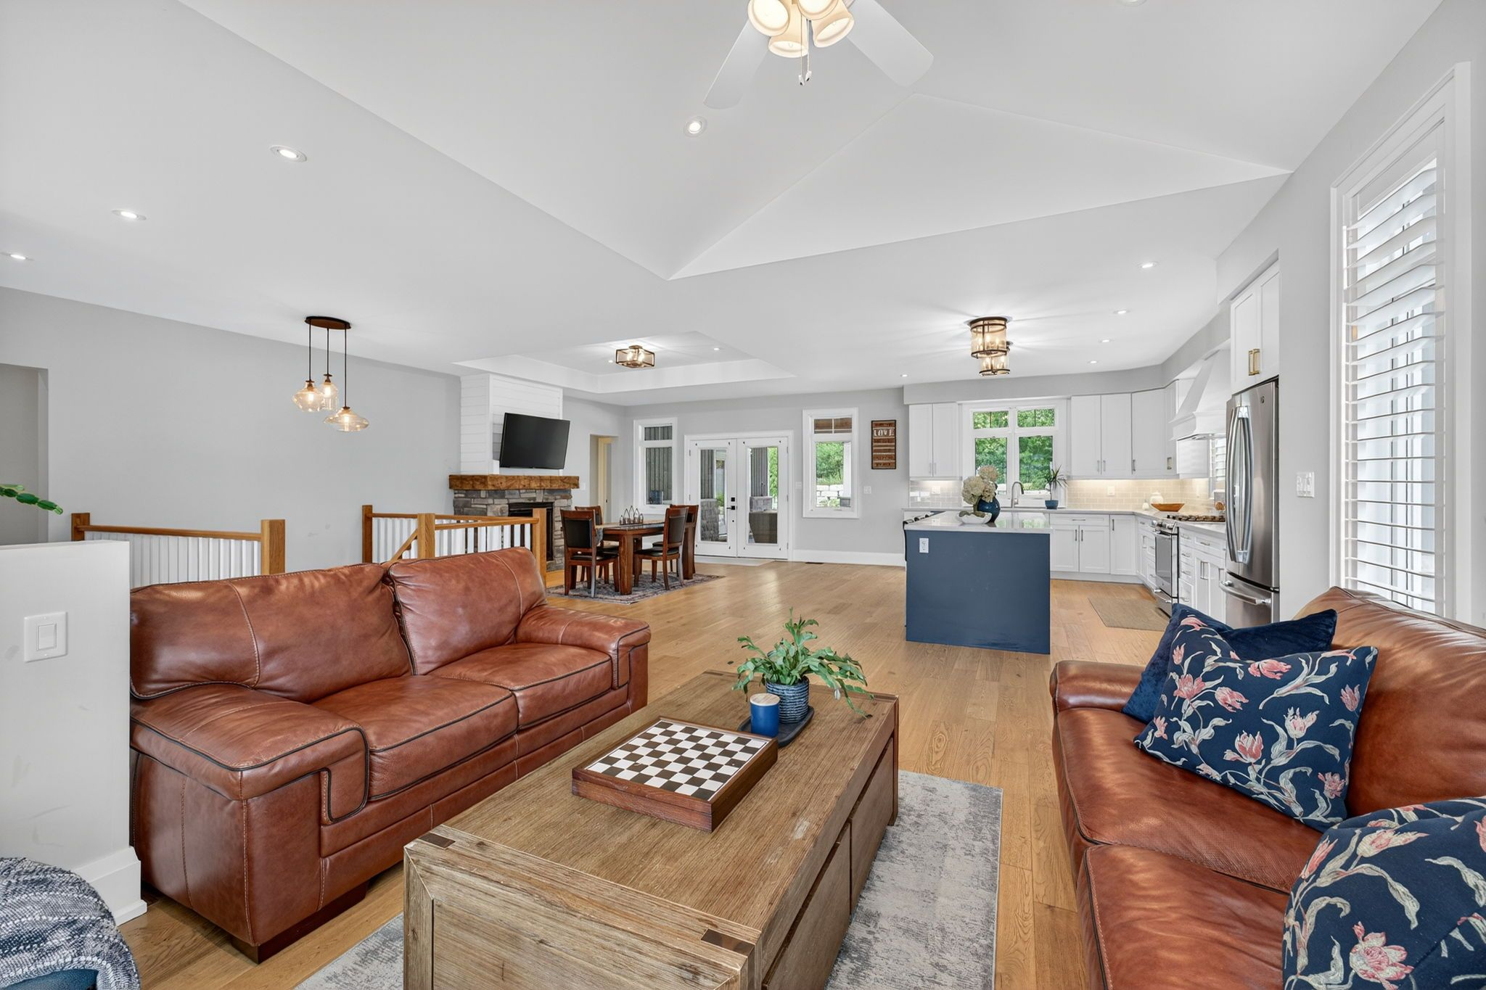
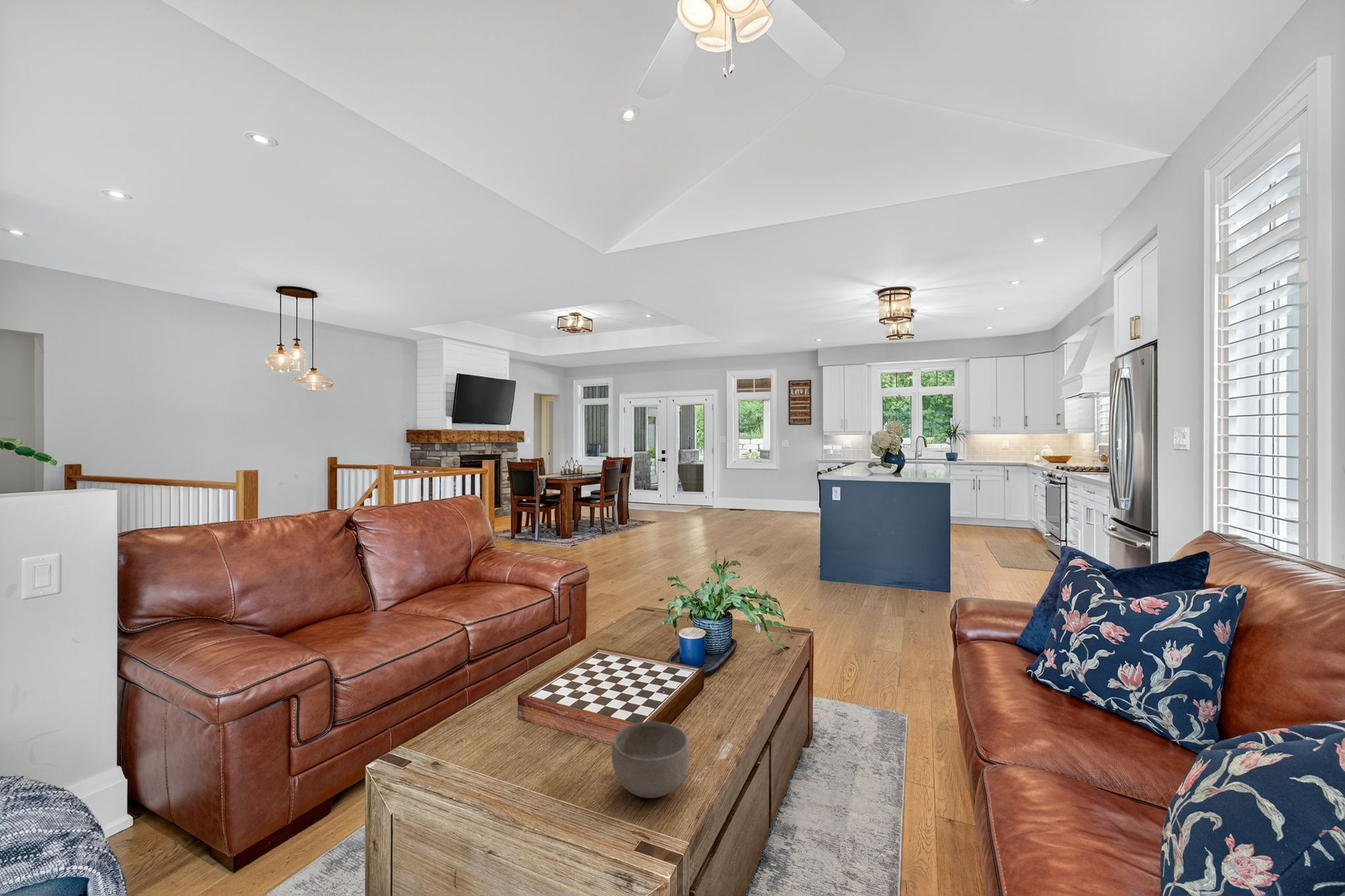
+ bowl (651, 762)
